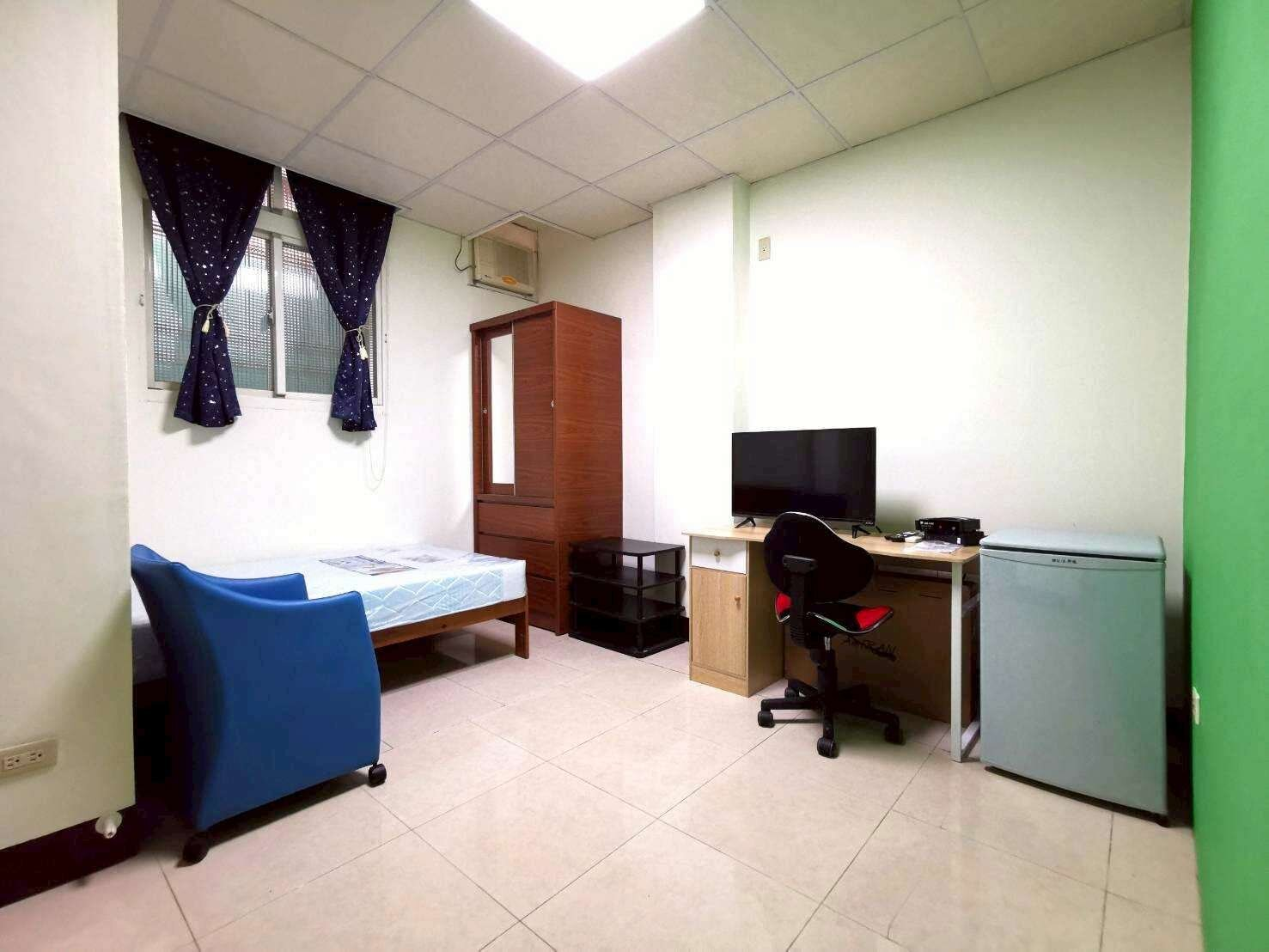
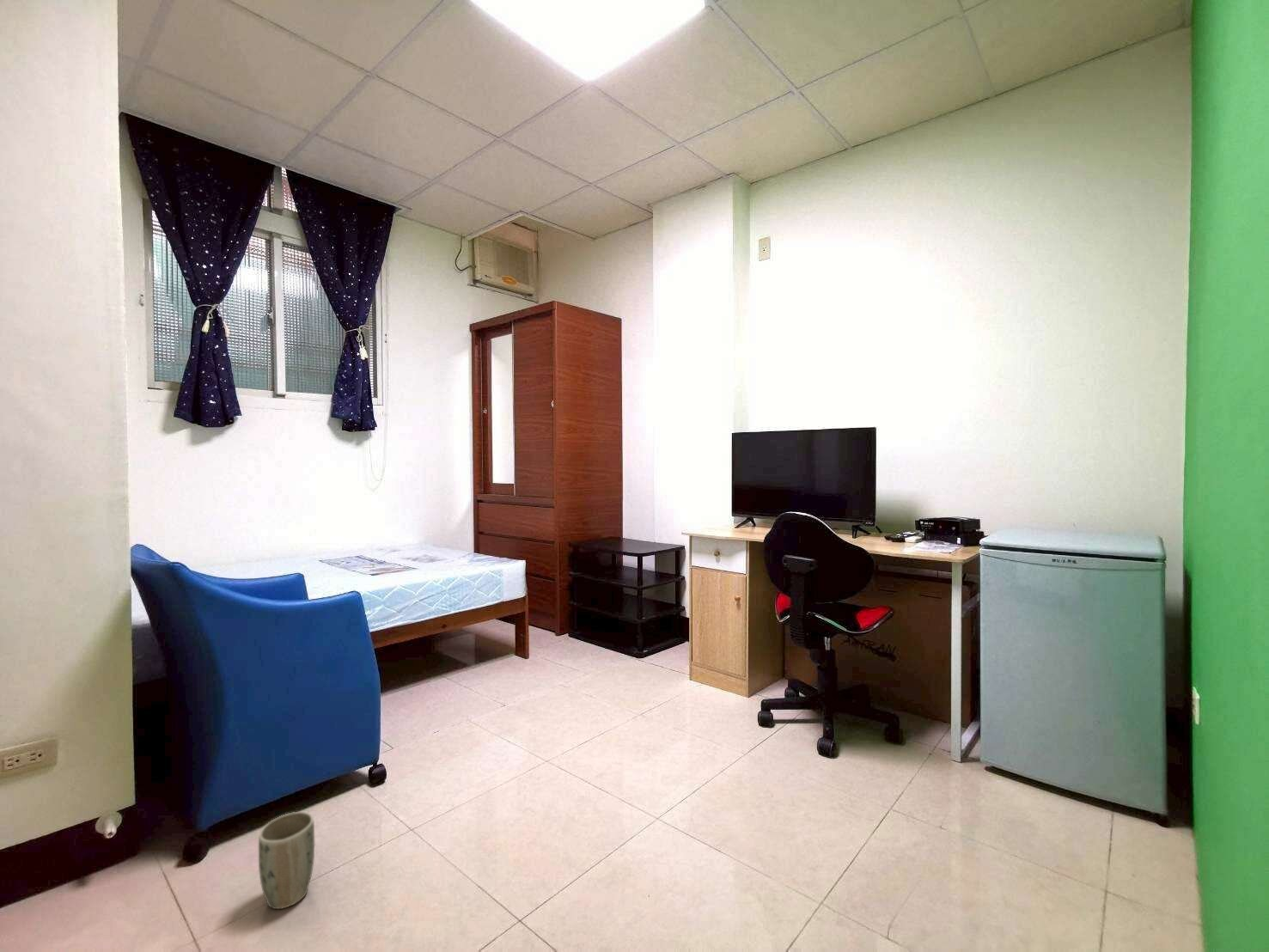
+ plant pot (287, 860)
